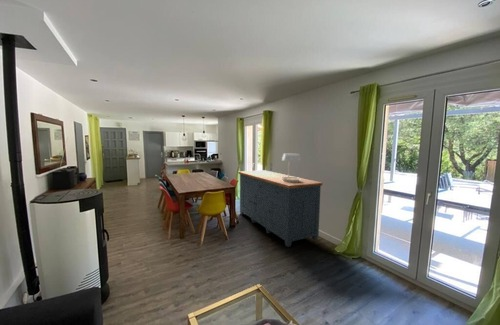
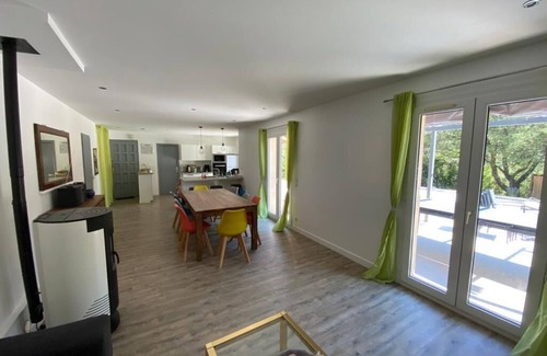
- sideboard (273, 200)
- lamp (290, 164)
